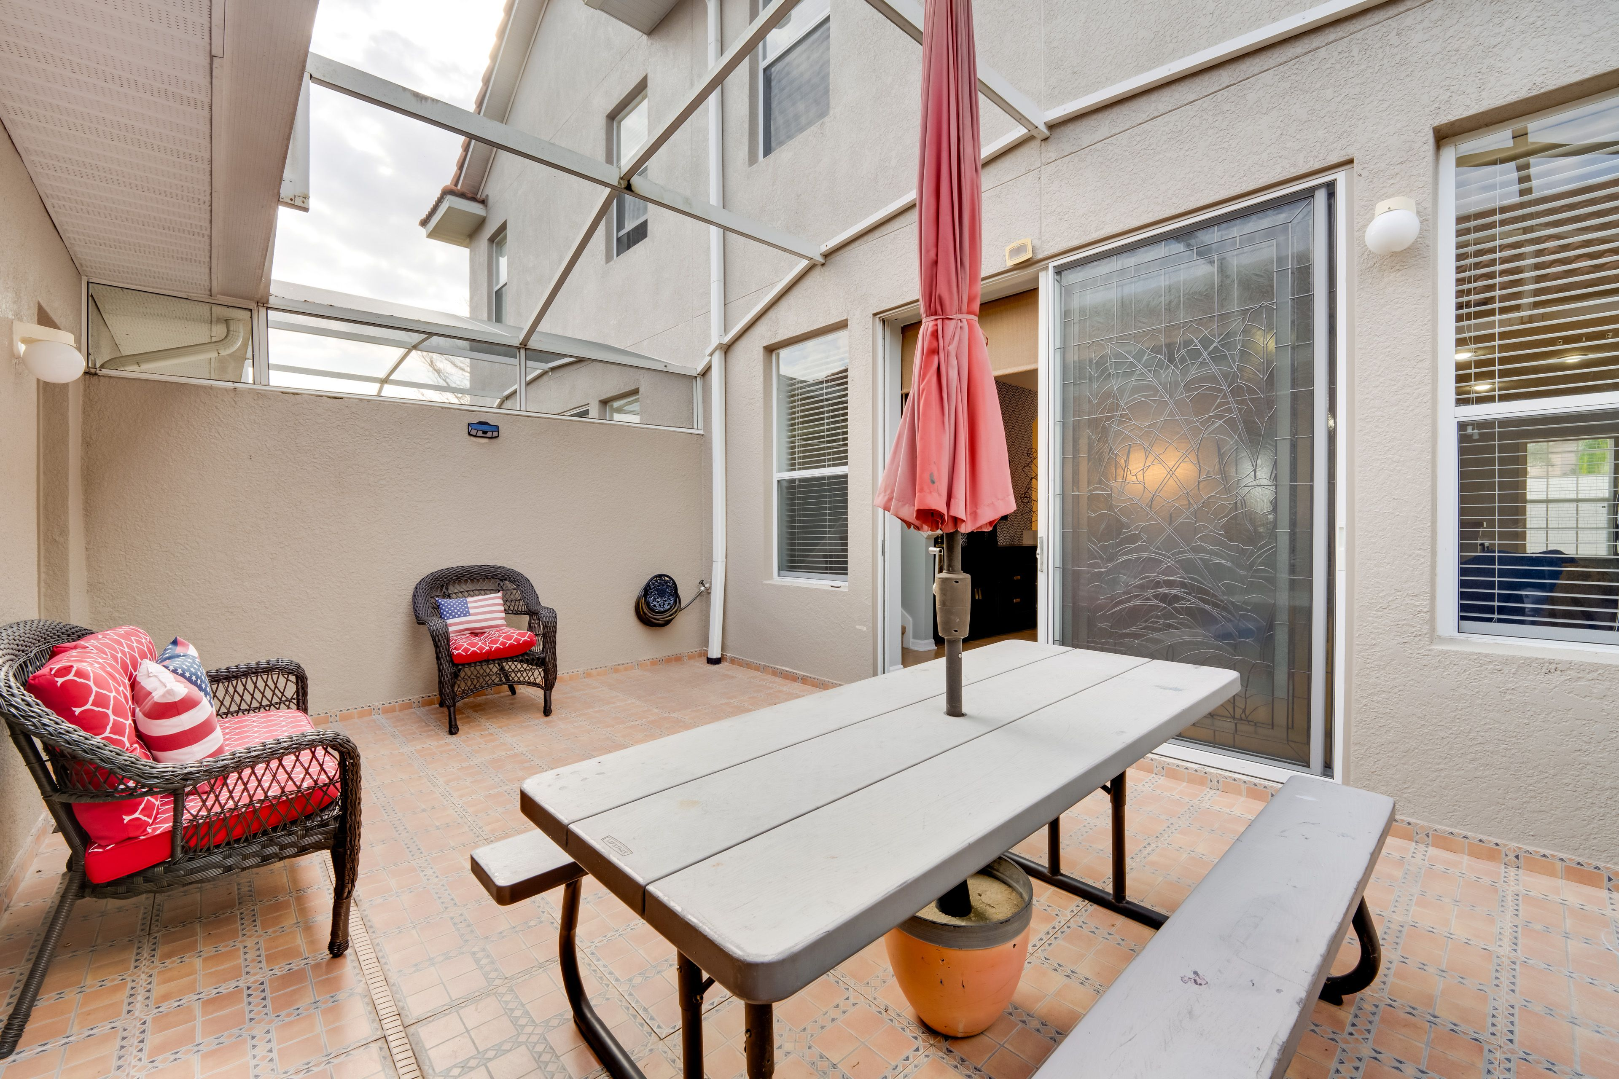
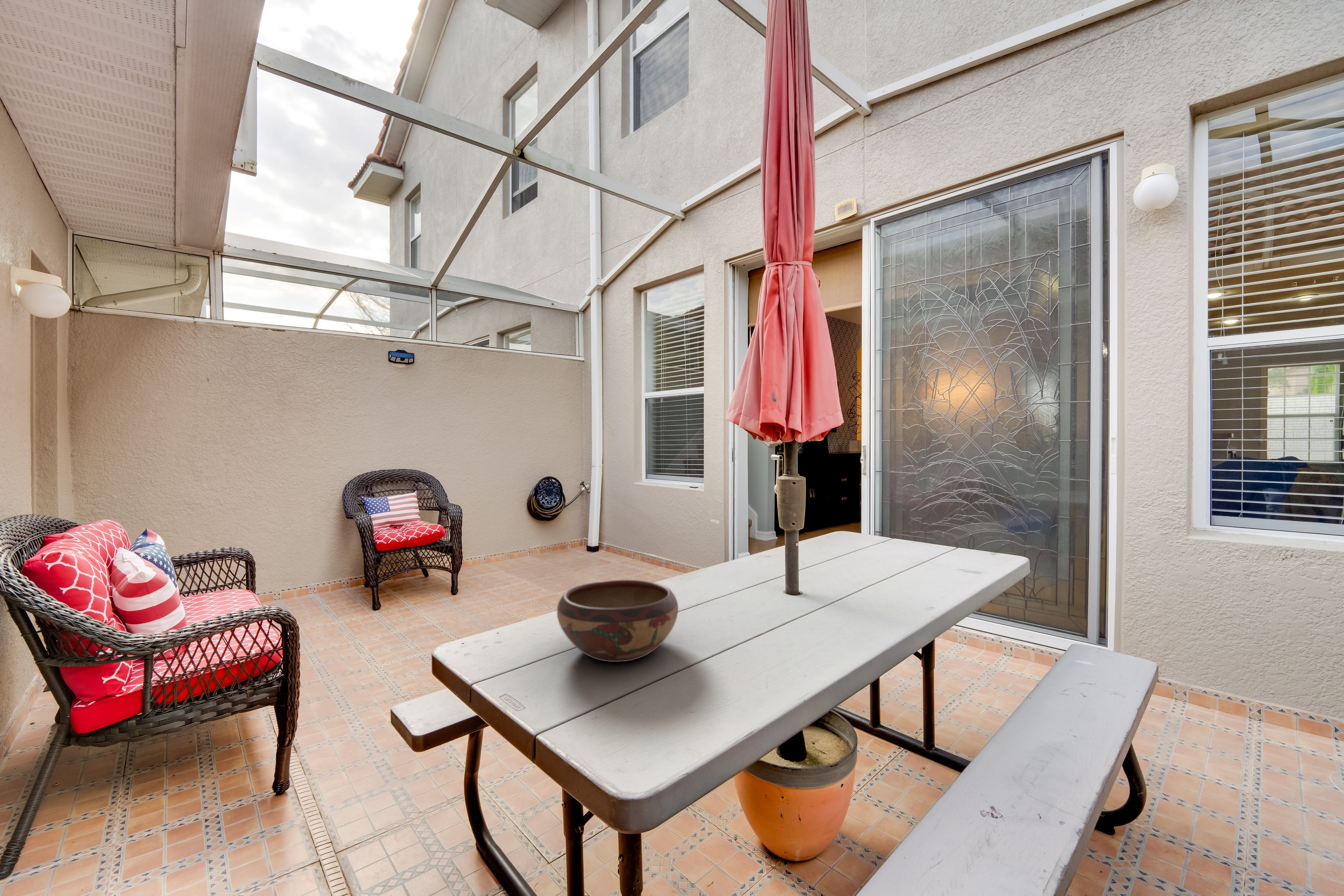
+ decorative bowl (618, 621)
